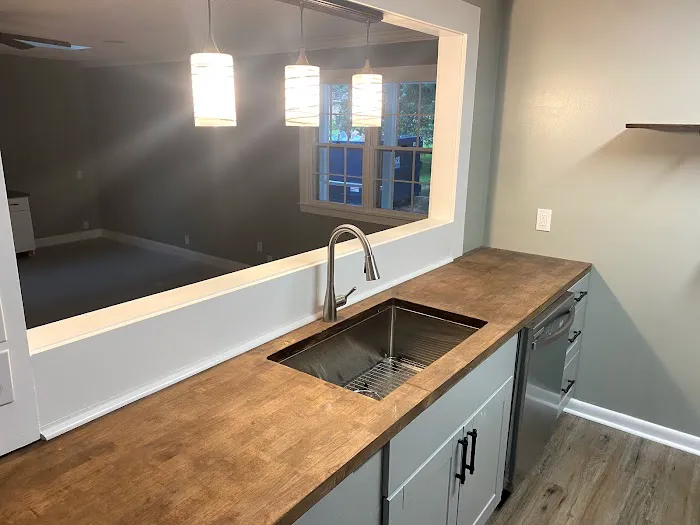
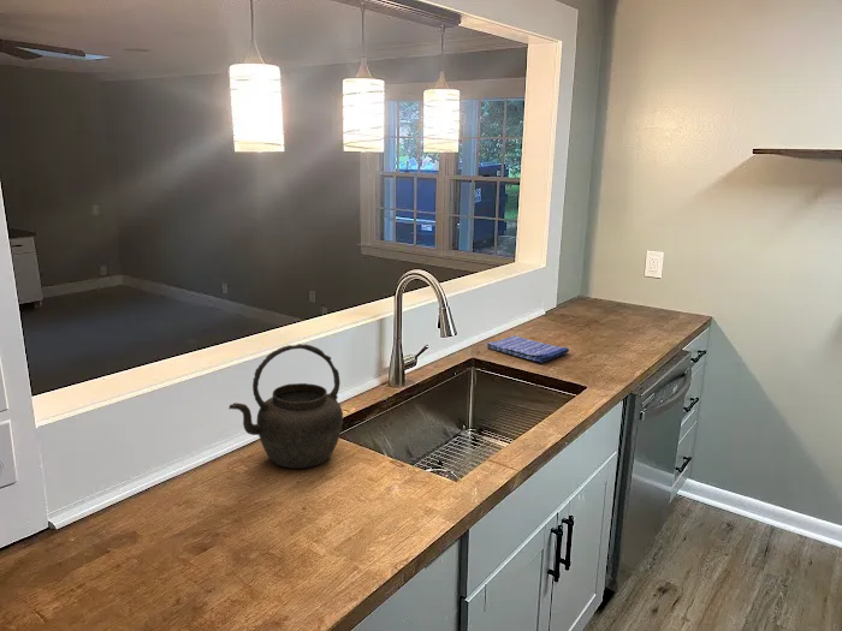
+ kettle (287, 404)
+ dish towel (527, 346)
